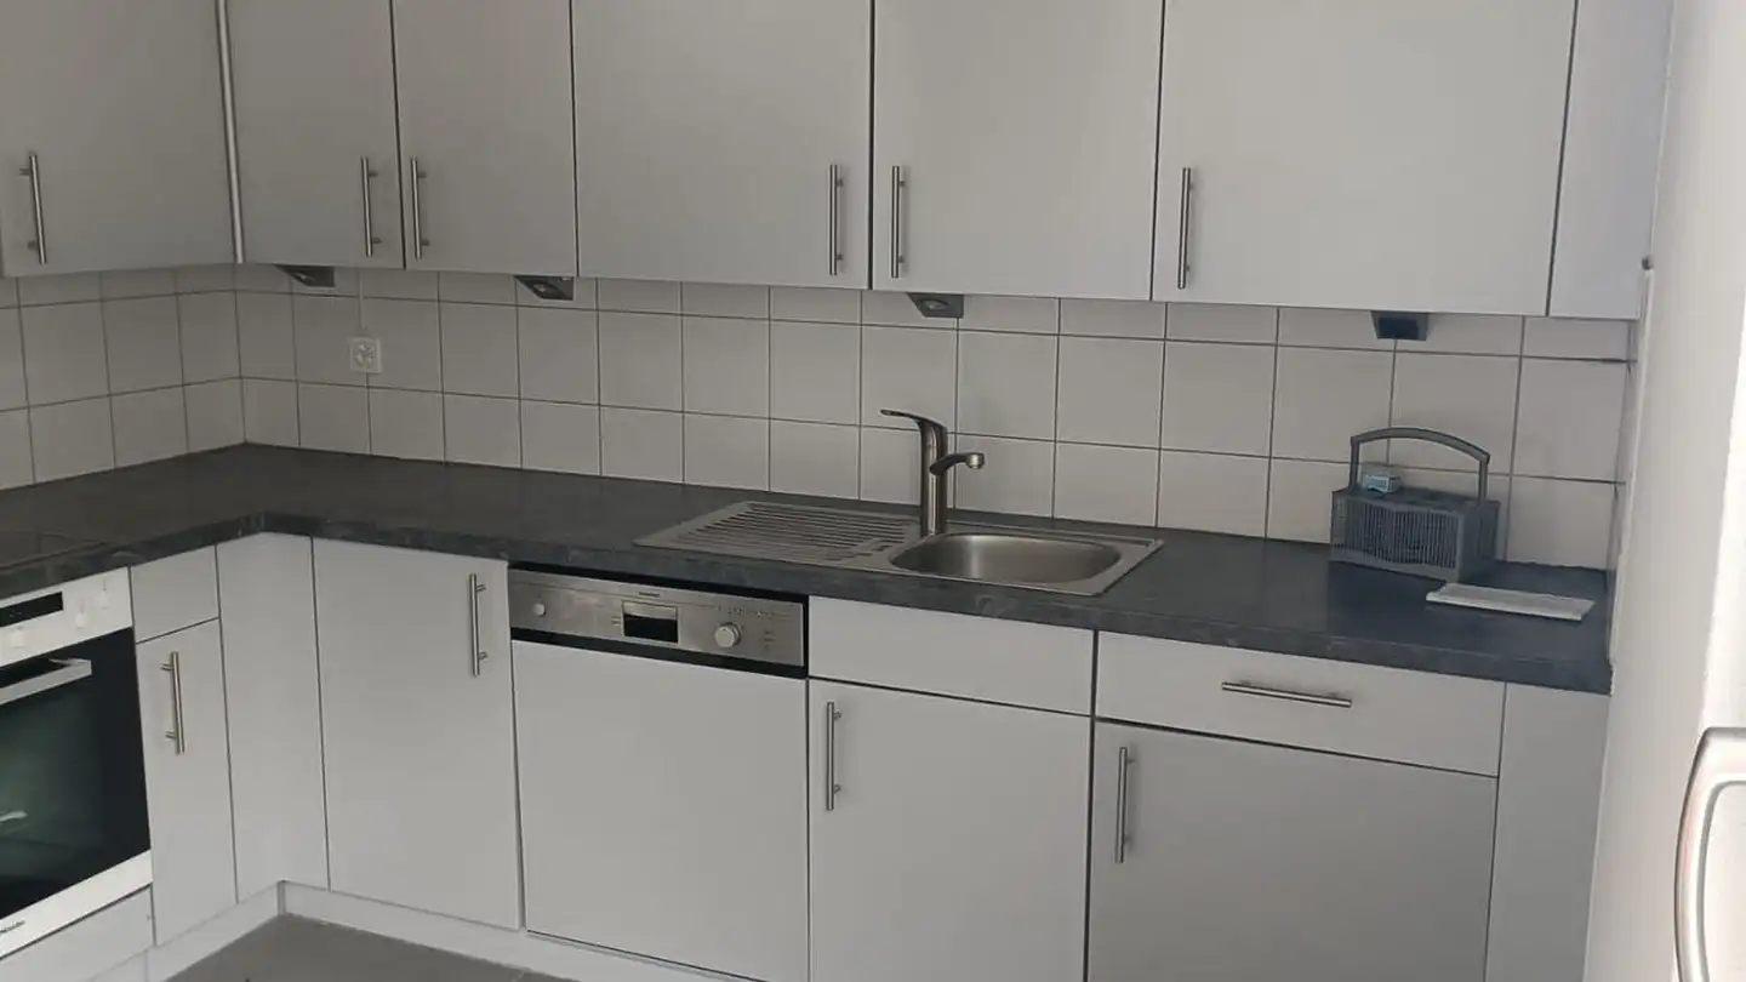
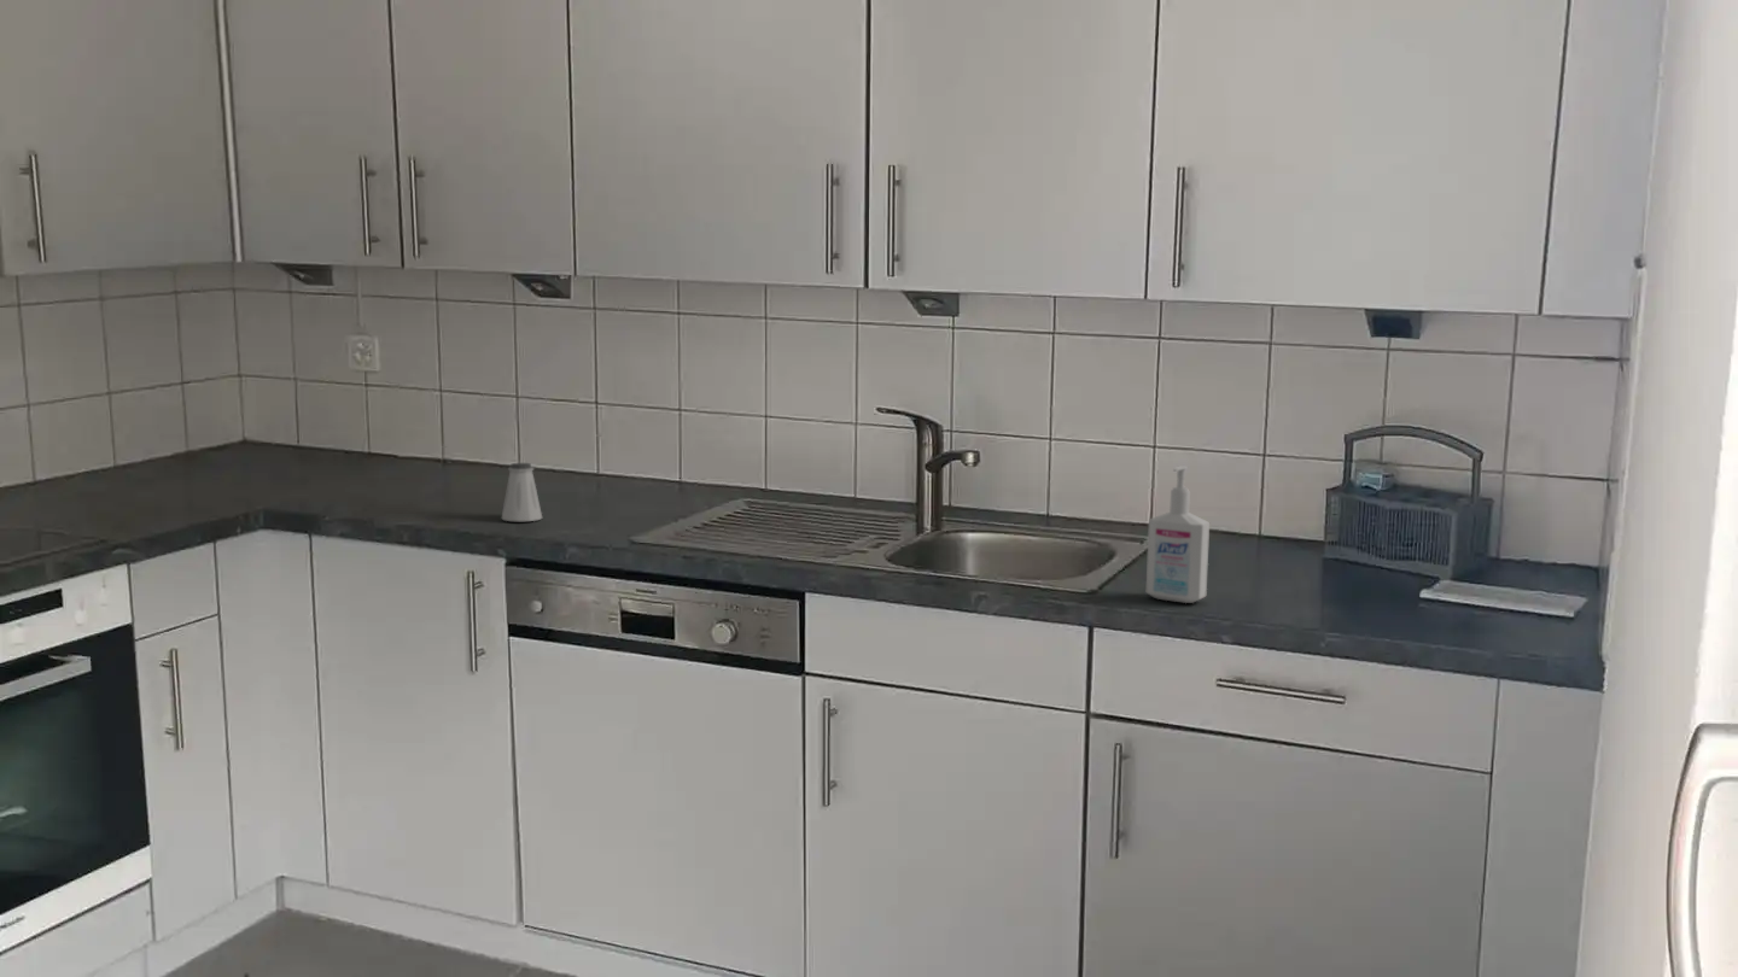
+ bottle (1177, 533)
+ saltshaker (521, 491)
